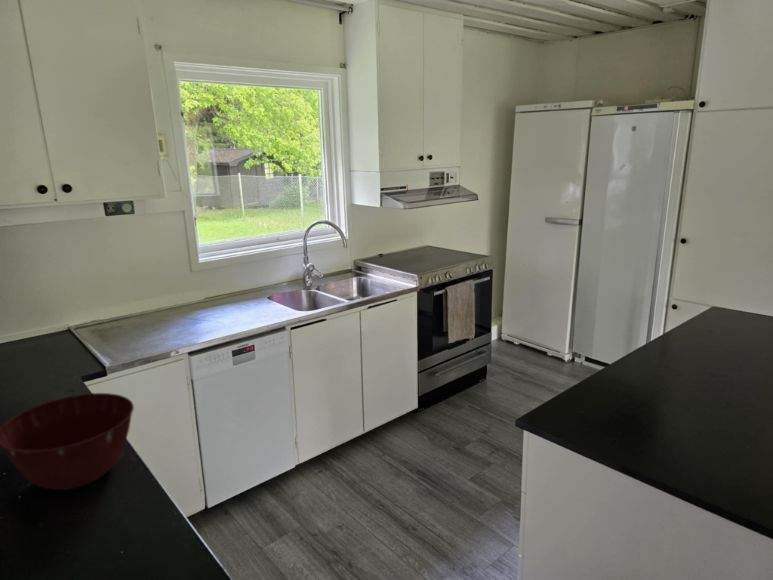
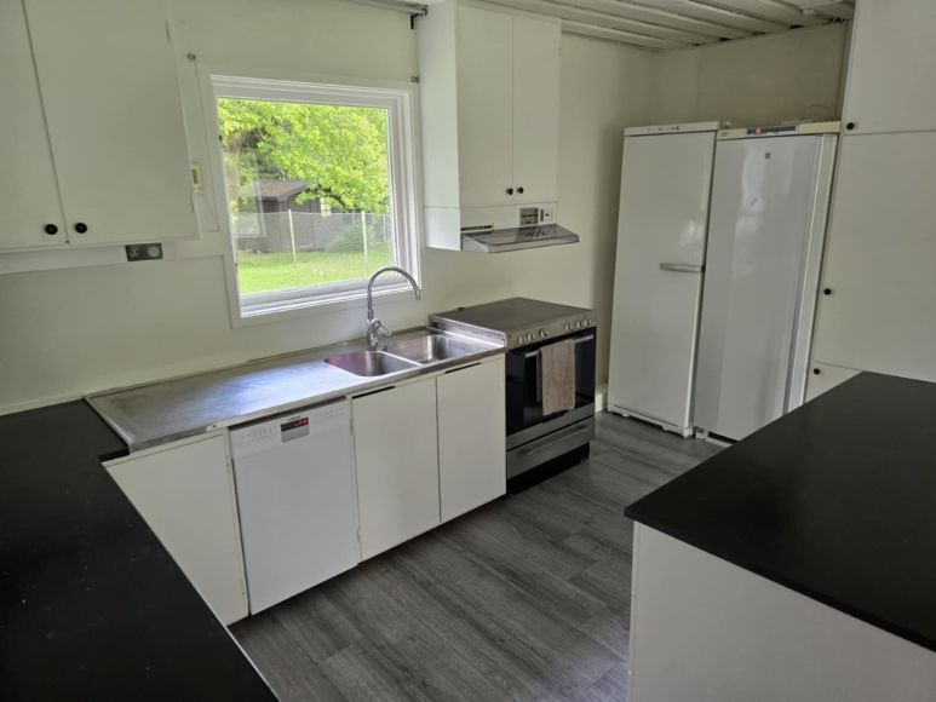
- mixing bowl (74, 445)
